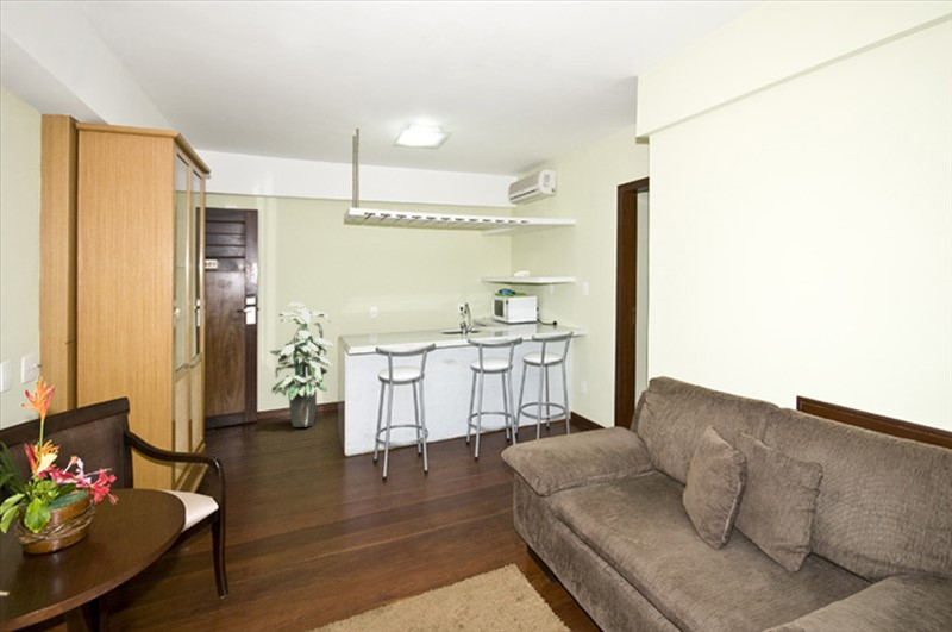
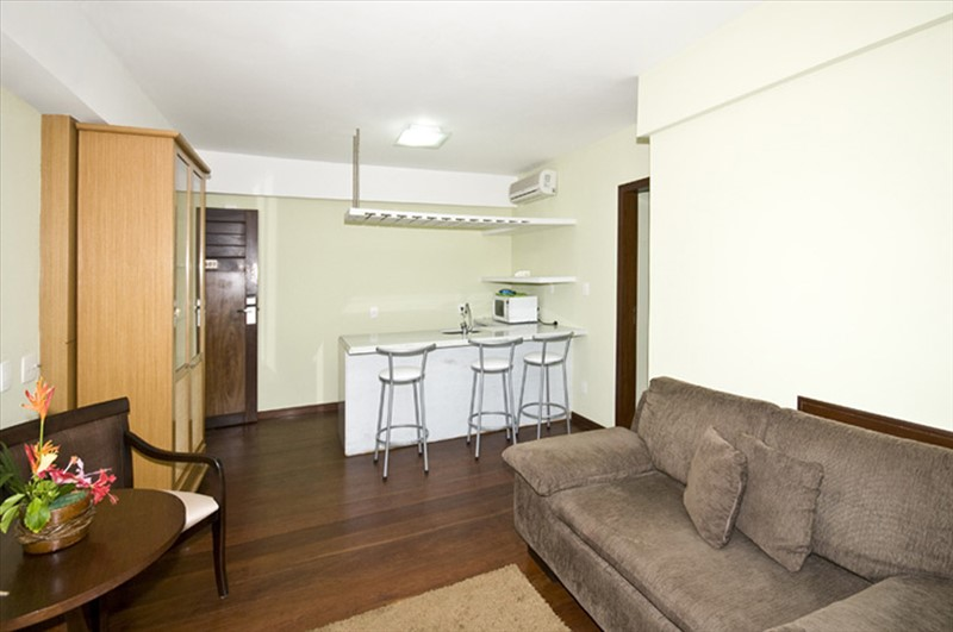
- indoor plant (300, 364)
